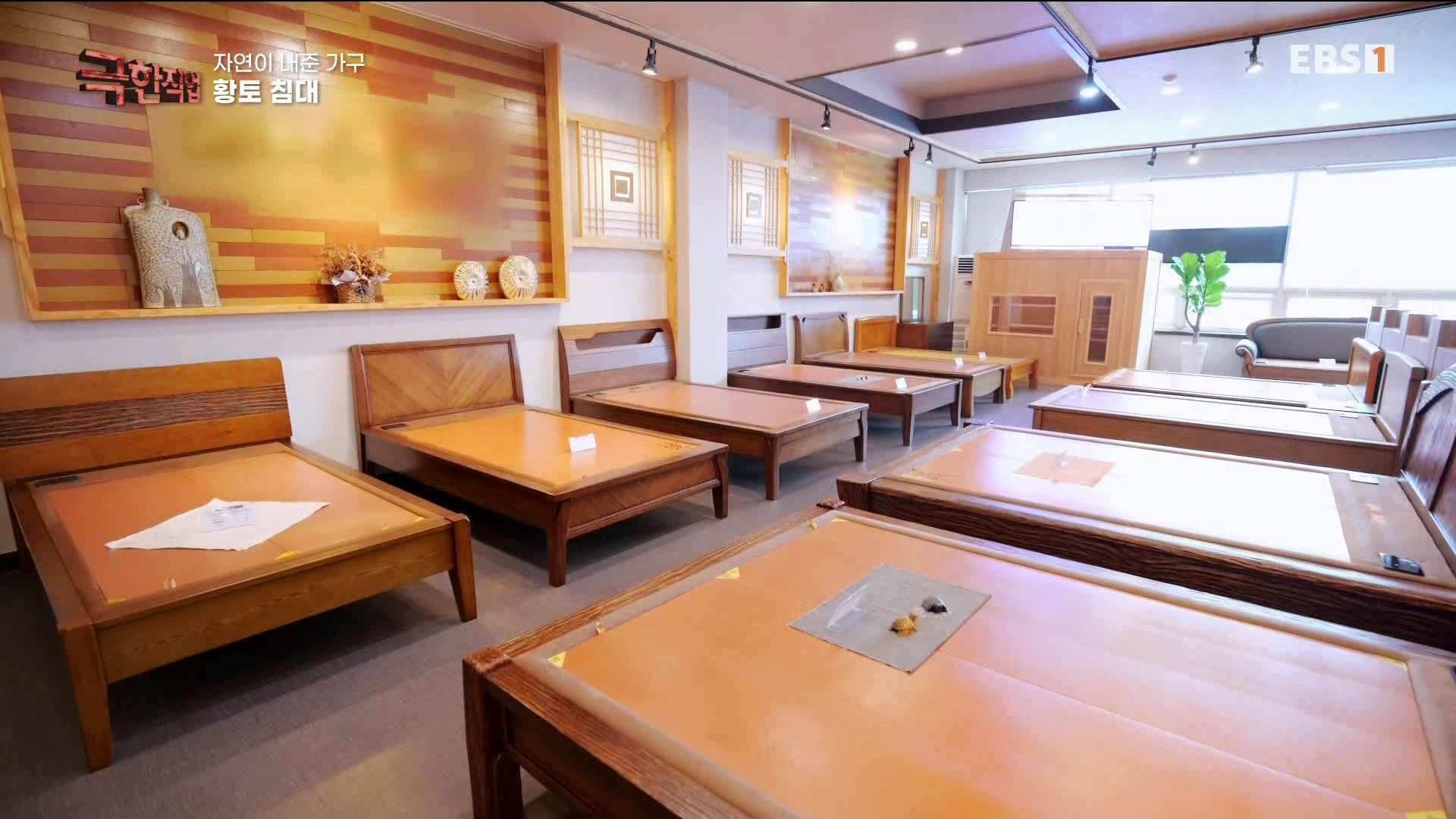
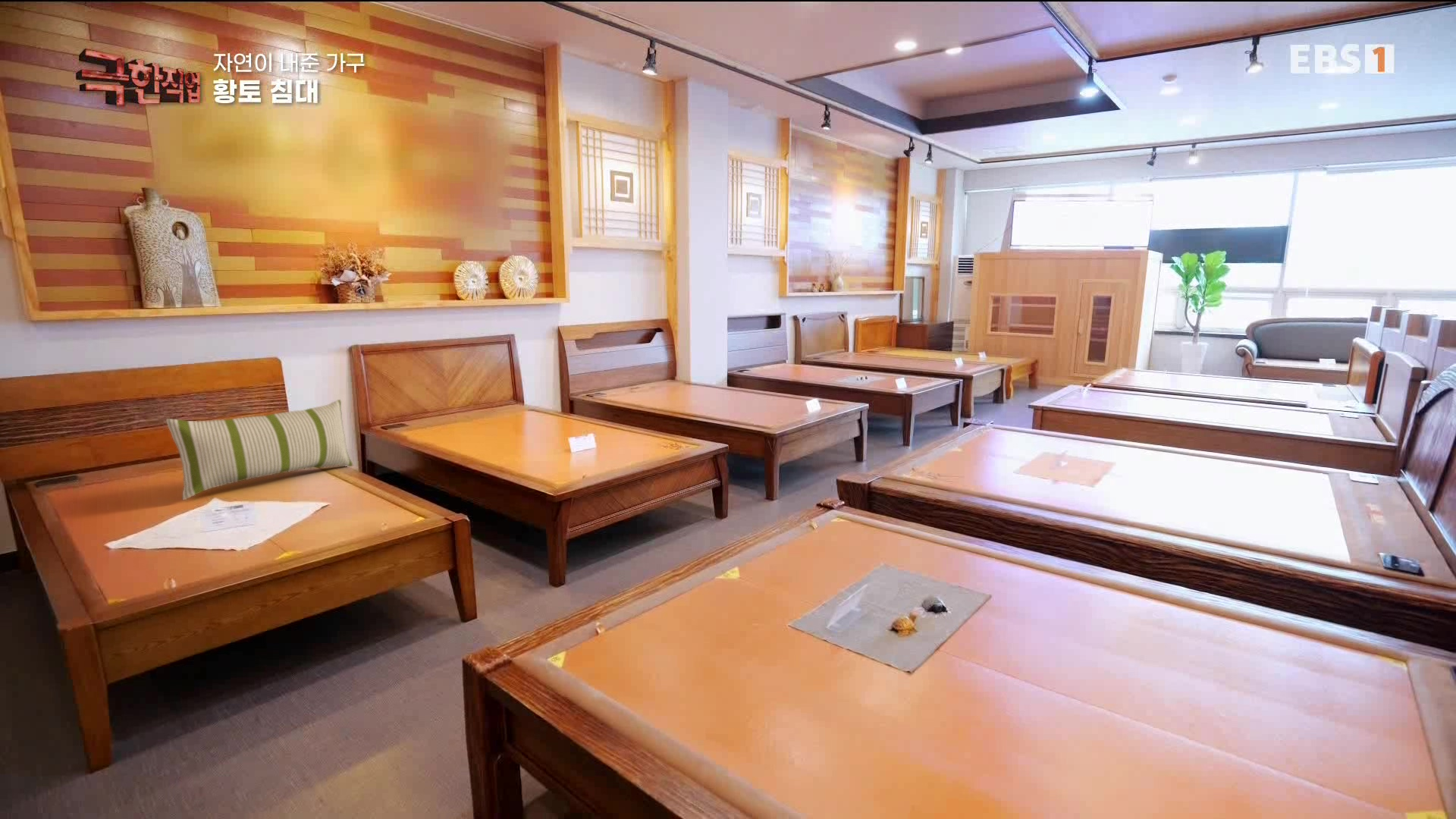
+ pillow (268, 445)
